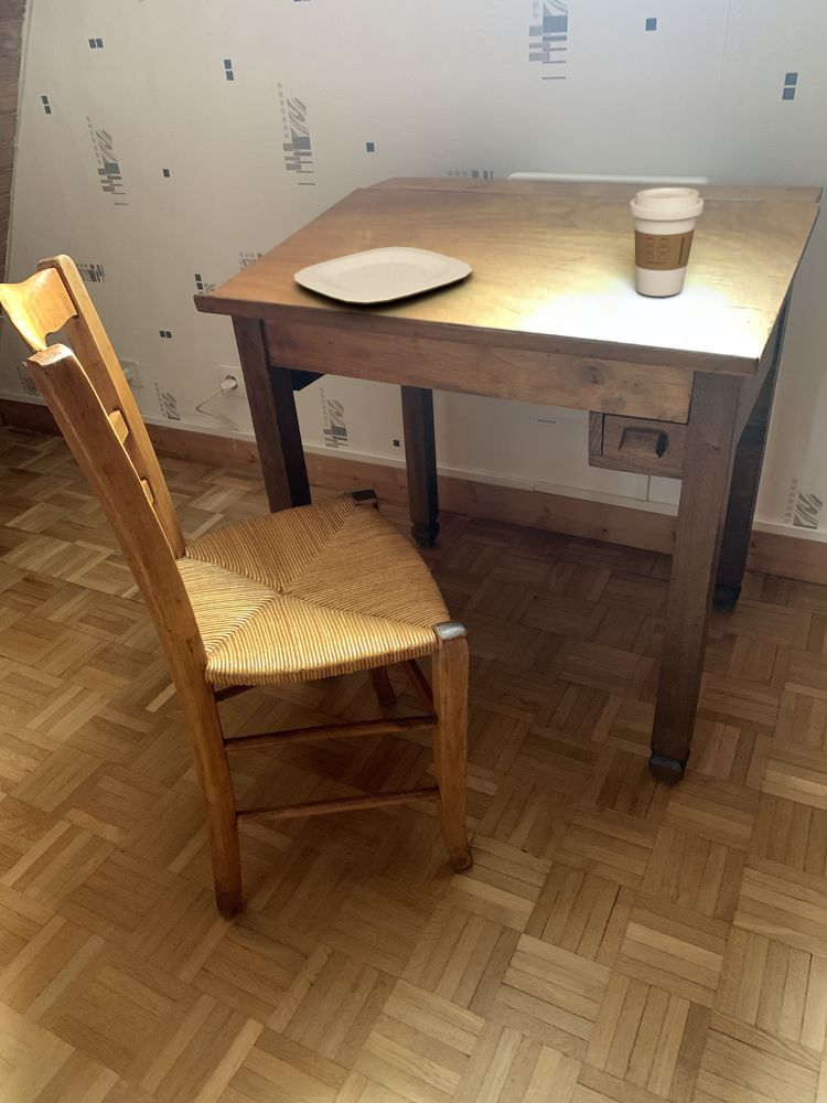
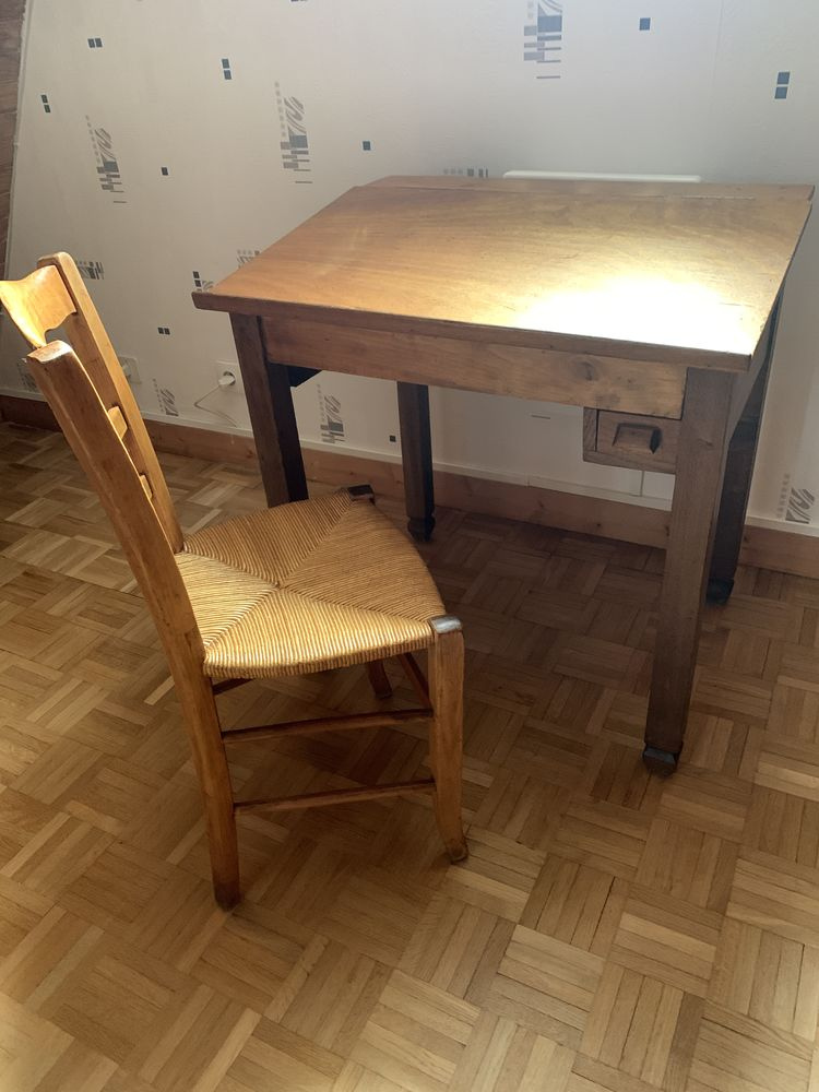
- coffee cup (663, 242)
- plate (382, 276)
